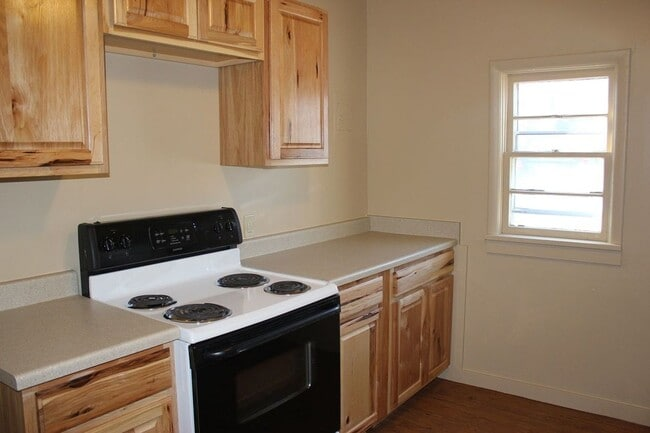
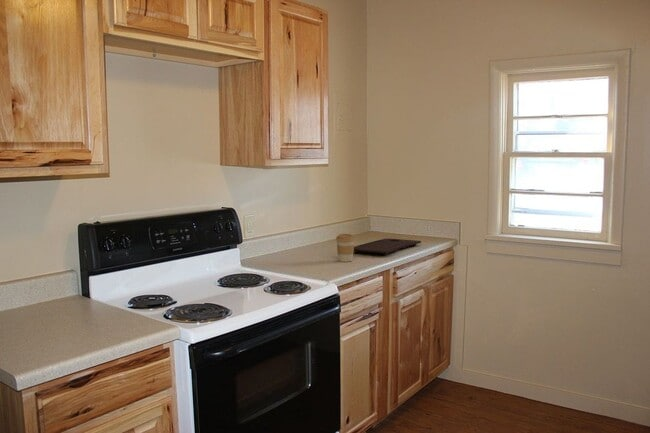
+ cutting board (386, 246)
+ coffee cup (345, 247)
